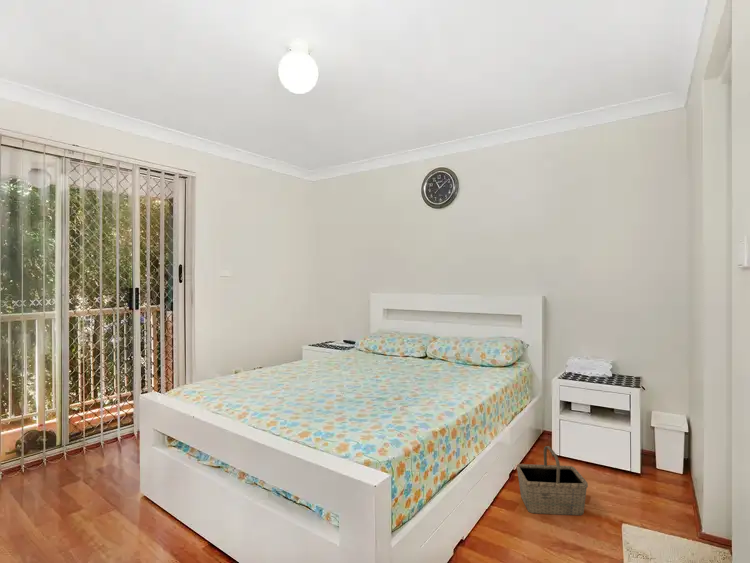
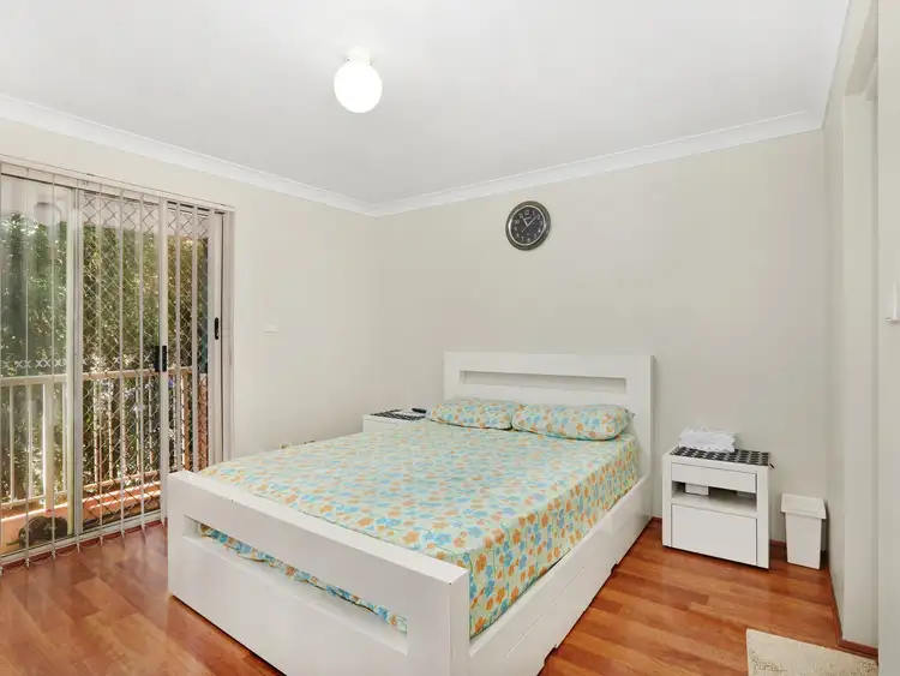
- basket (550, 477)
